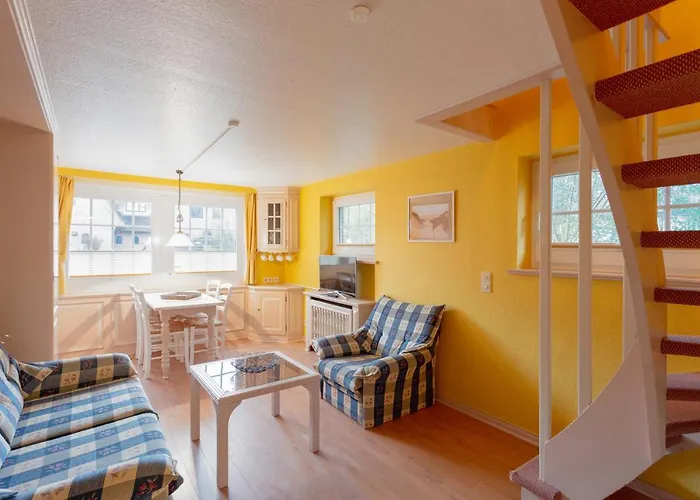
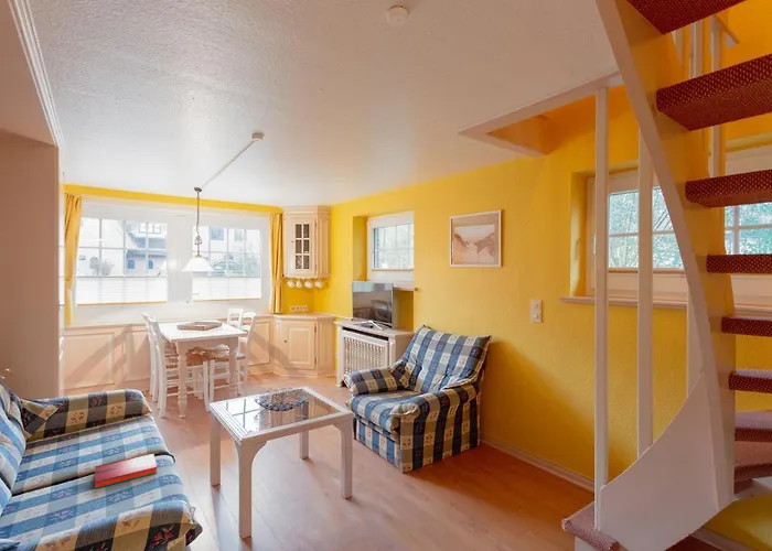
+ hardback book (126, 469)
